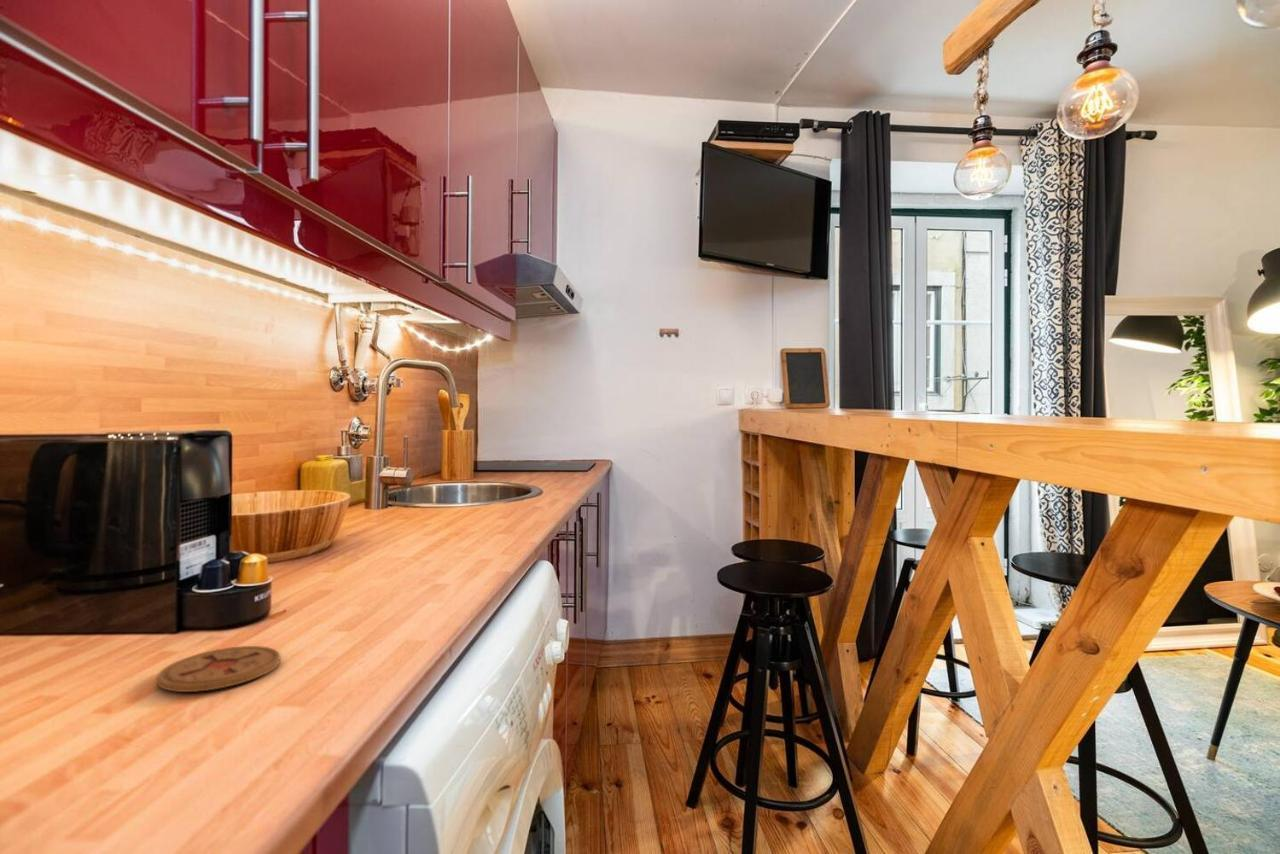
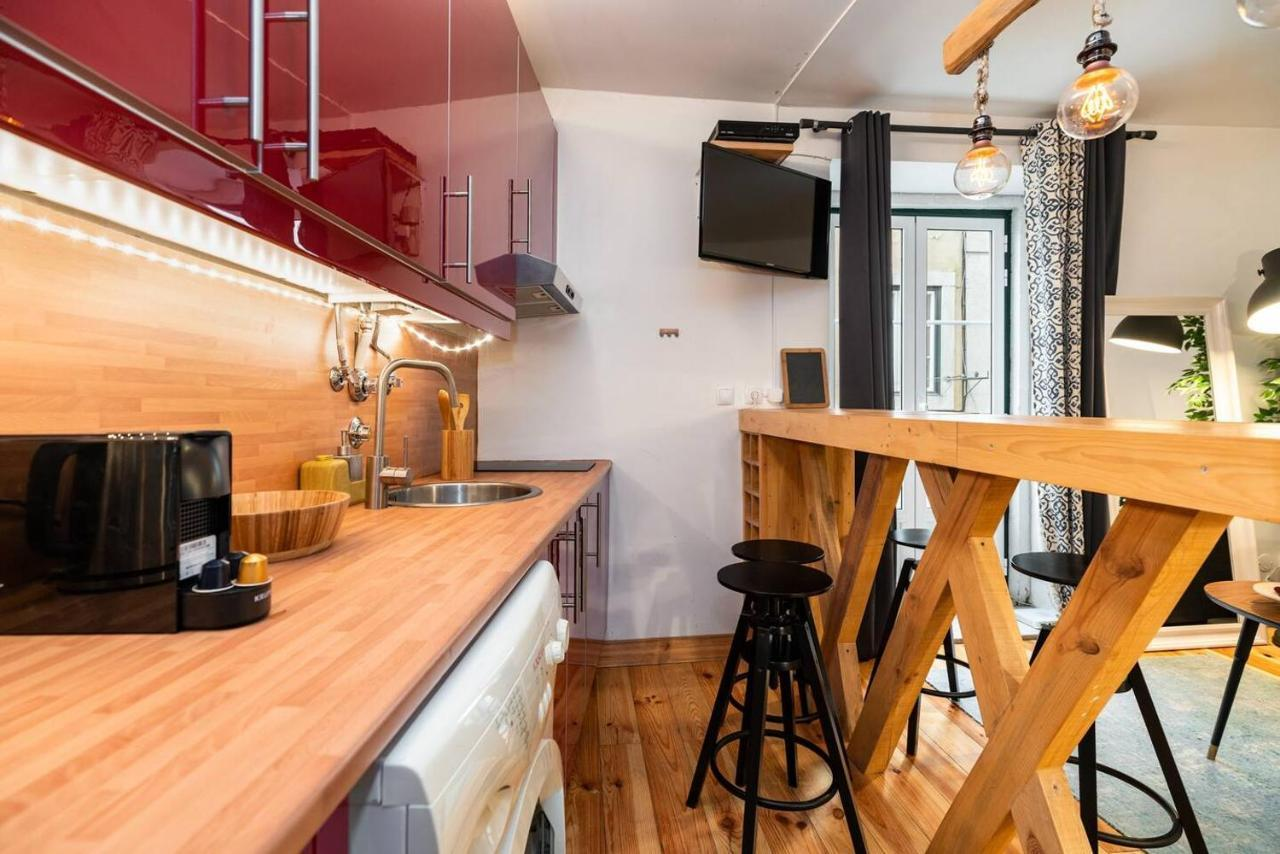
- coaster (221, 667)
